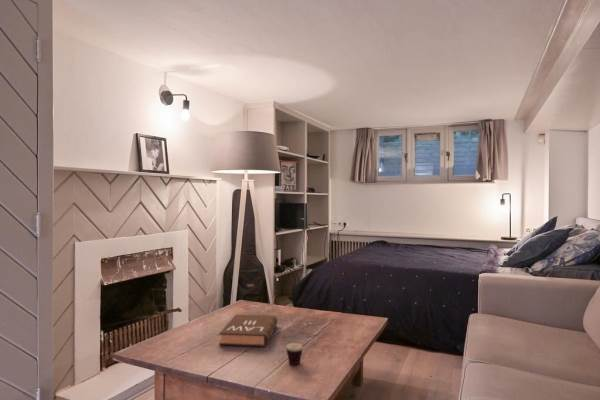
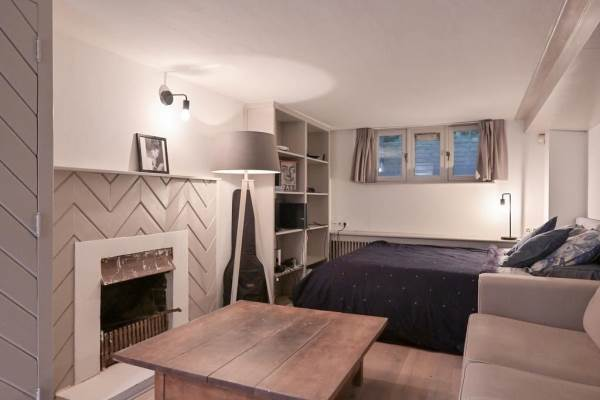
- book (250, 329)
- cup (301, 348)
